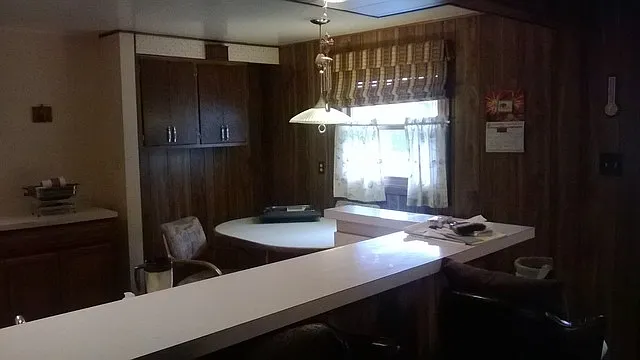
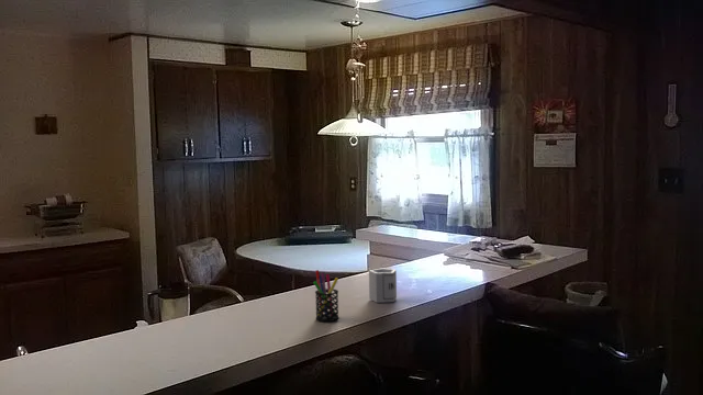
+ cup (381, 284)
+ pen holder (323, 295)
